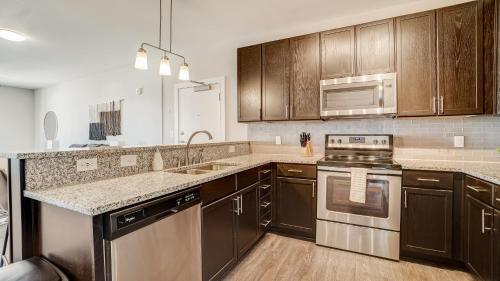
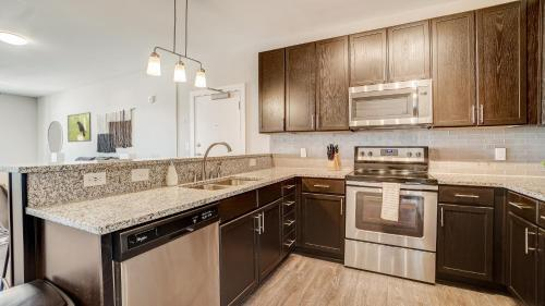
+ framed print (78, 127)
